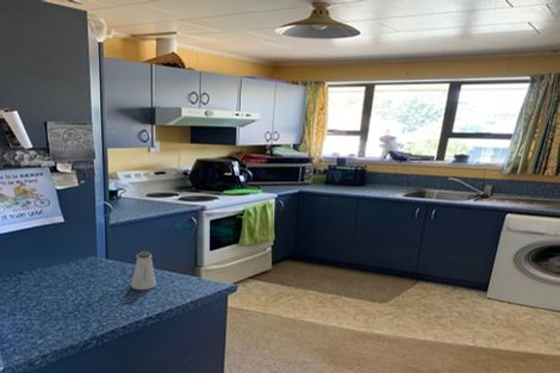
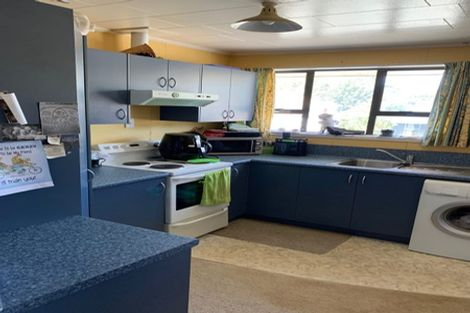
- saltshaker (143, 268)
